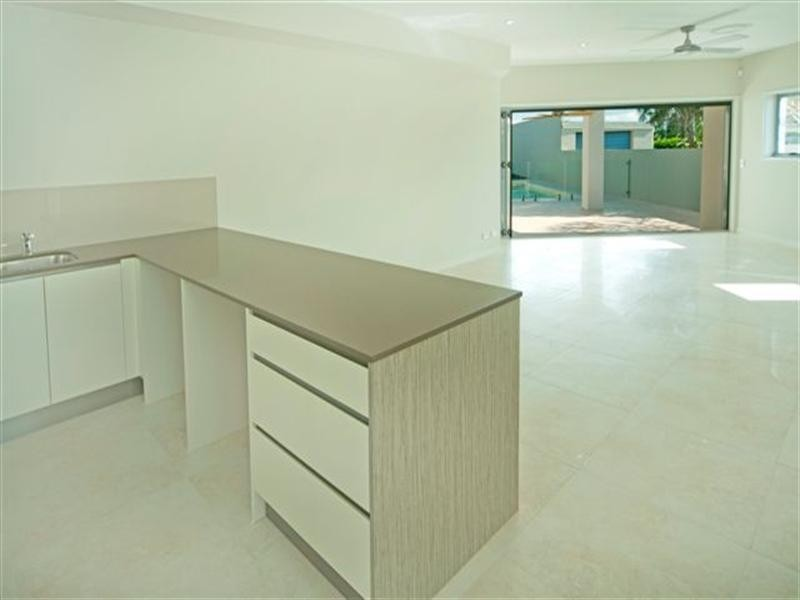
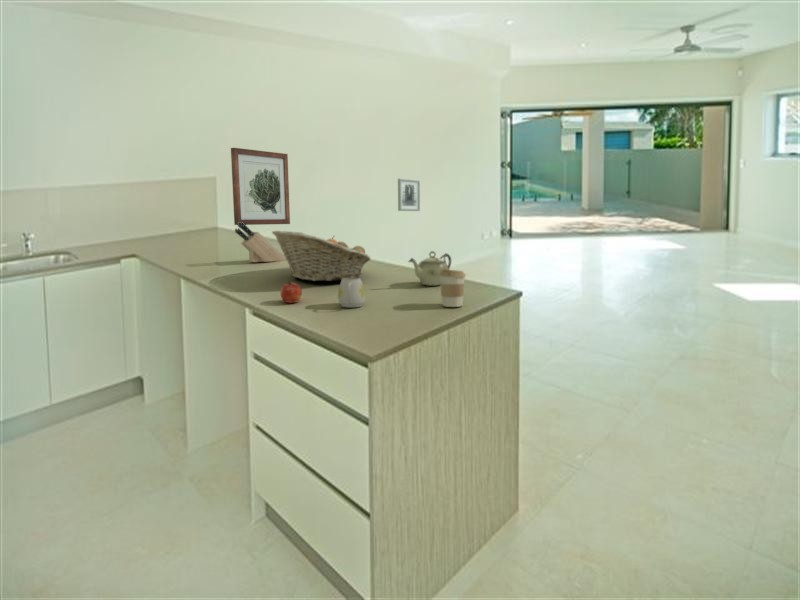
+ fruit basket (320, 253)
+ wall art (409, 195)
+ wall art (262, 188)
+ mug (351, 292)
+ apple (291, 291)
+ teapot (430, 268)
+ coffee cup (452, 287)
+ knife block (260, 241)
